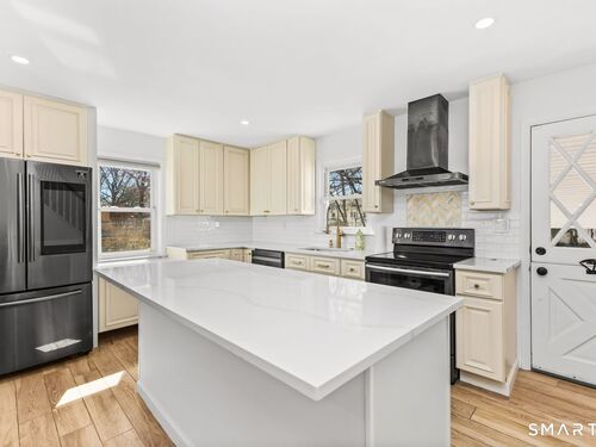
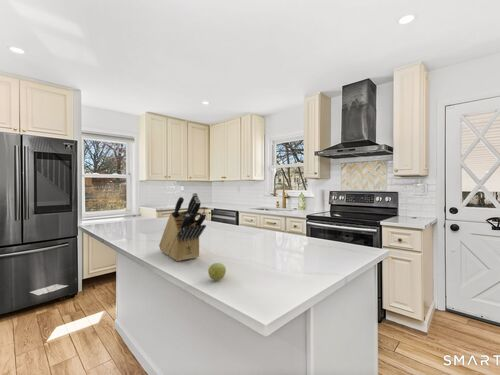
+ fruit (217, 270)
+ knife block (181, 224)
